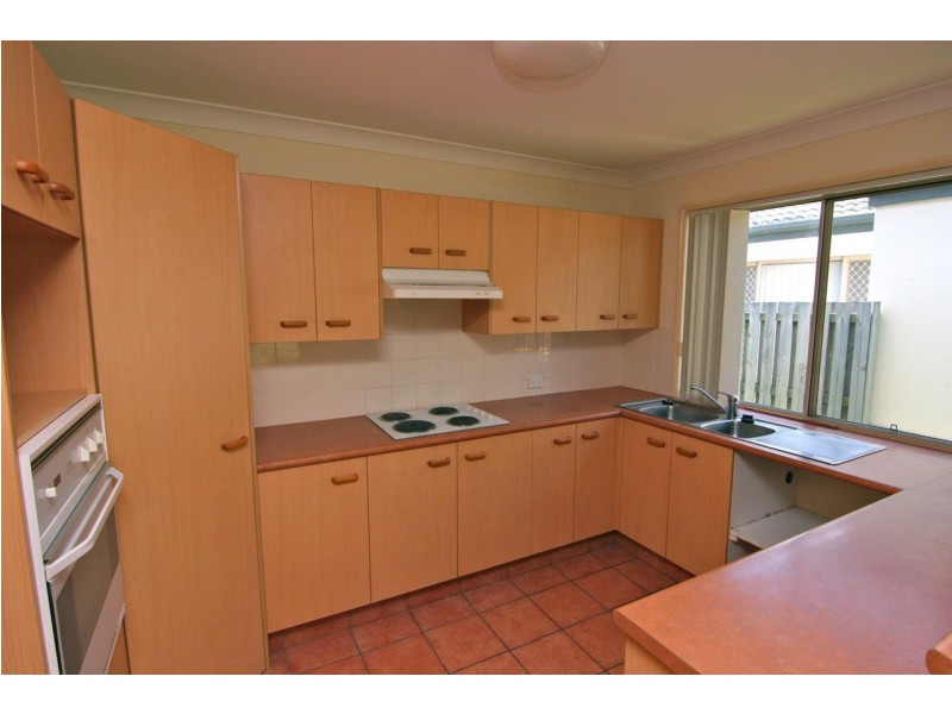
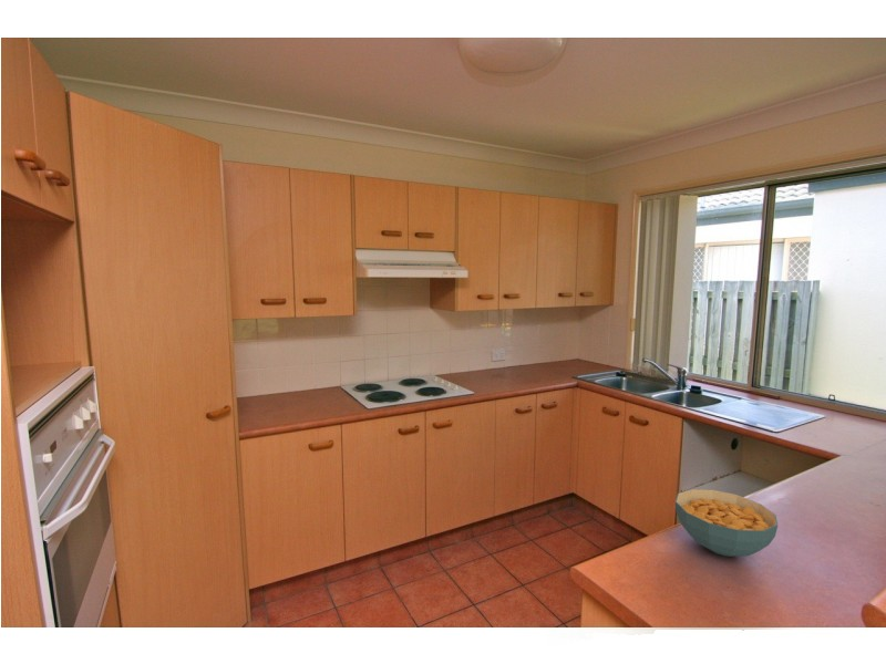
+ cereal bowl (722, 528)
